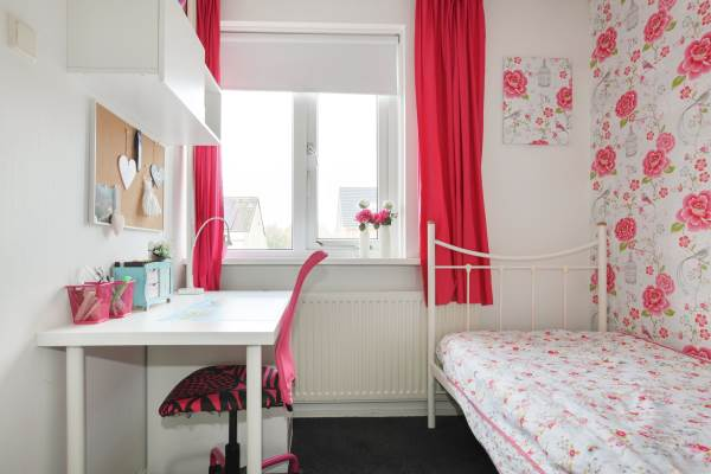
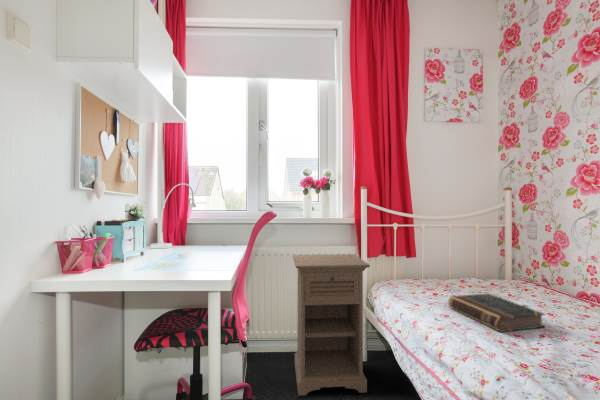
+ nightstand (328, 318)
+ book (492, 310)
